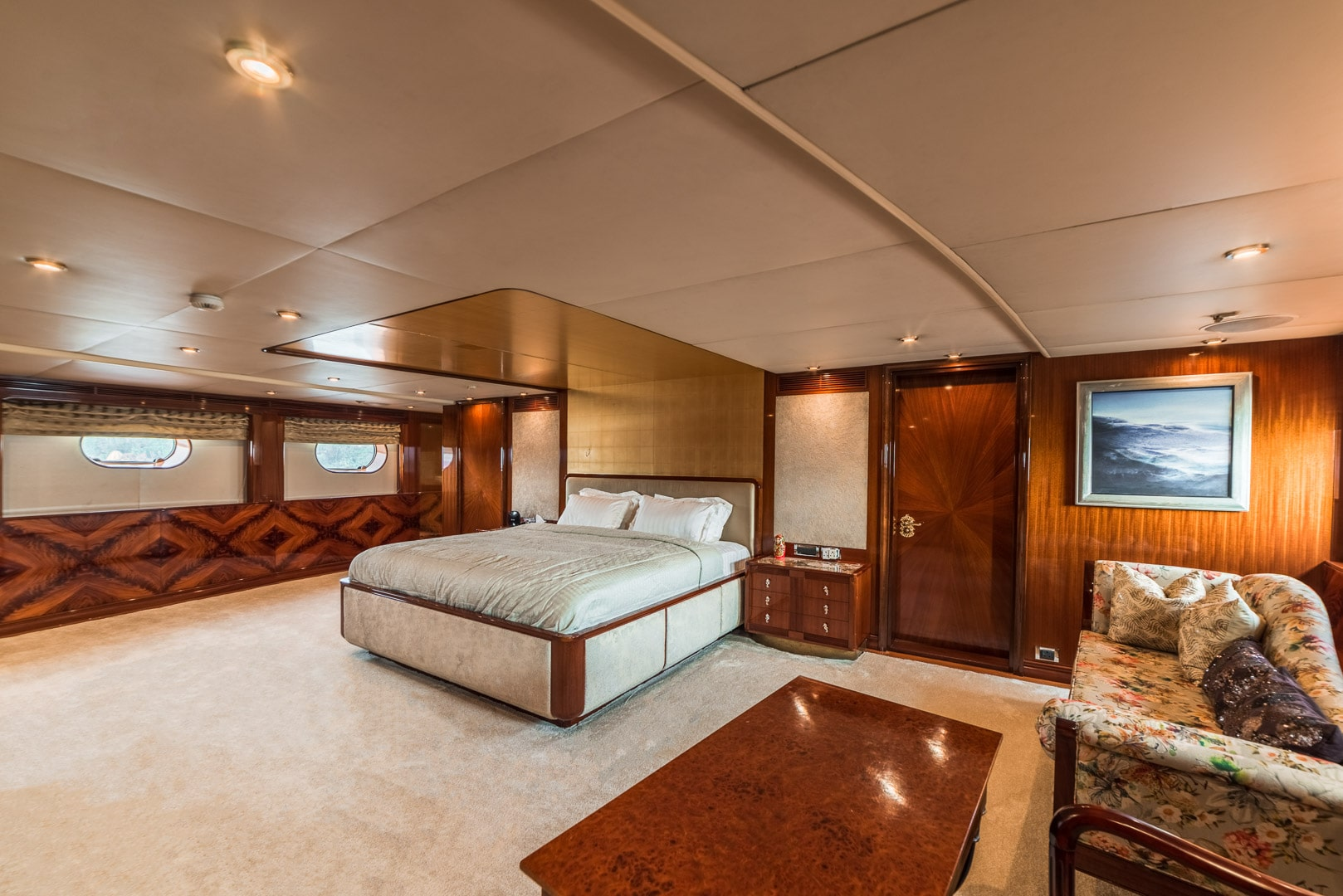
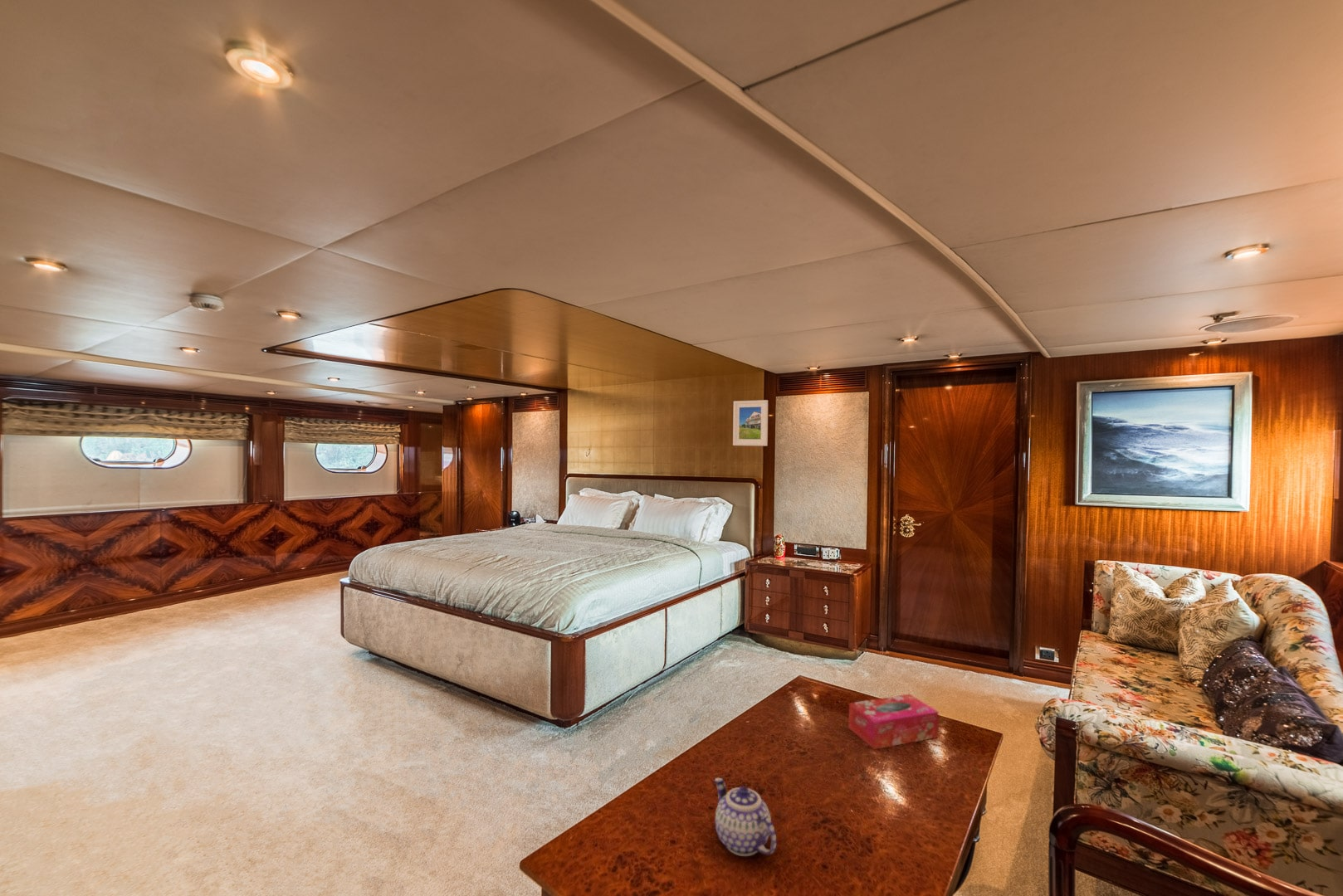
+ tissue box (892, 720)
+ teapot (742, 815)
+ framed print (750, 423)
